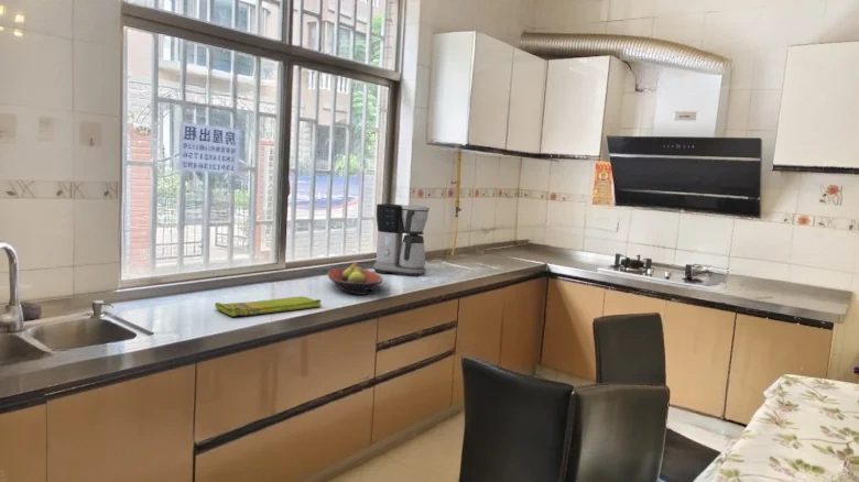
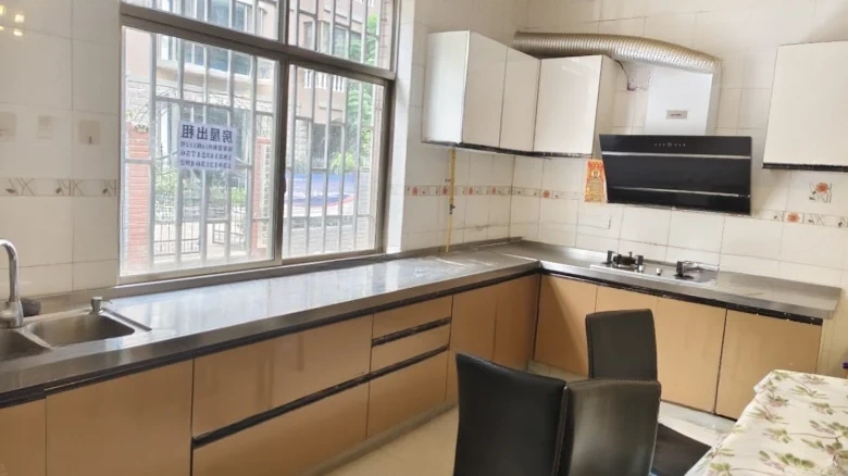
- coffee maker (400, 239)
- fruit bowl (355, 276)
- dish towel (269, 304)
